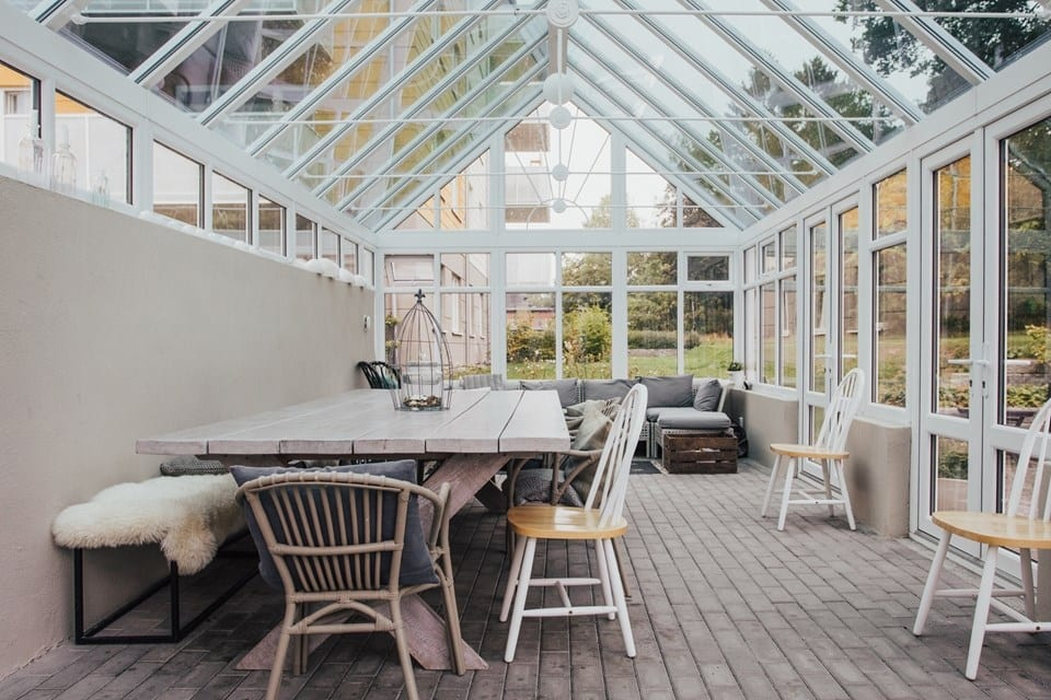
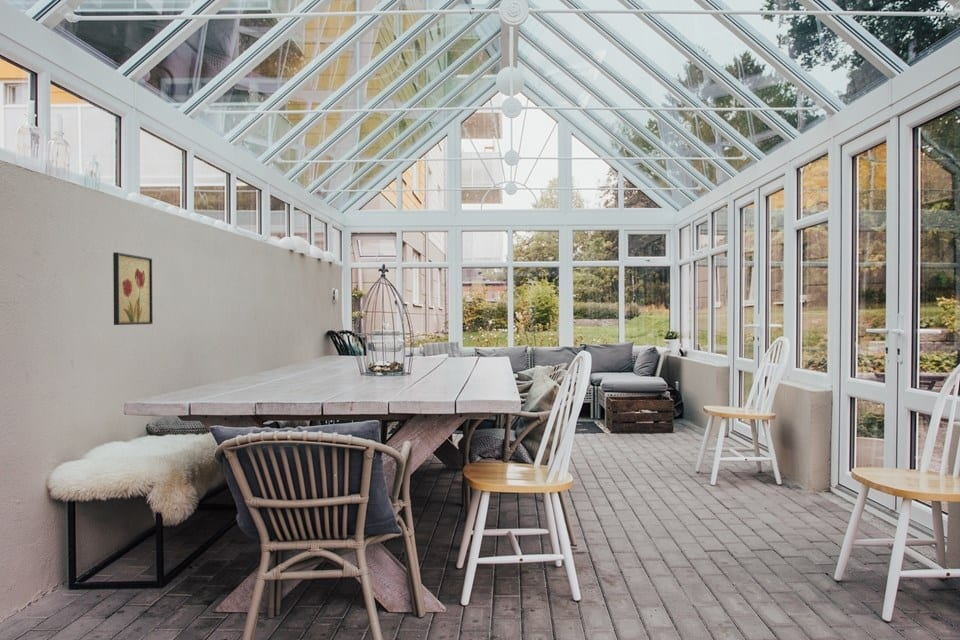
+ wall art (132, 290)
